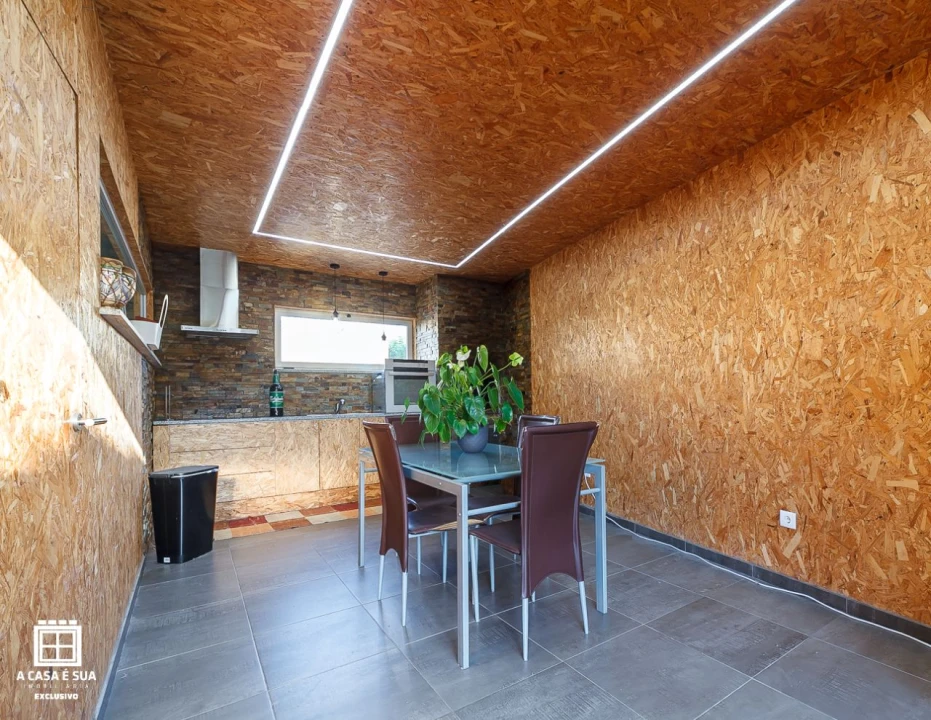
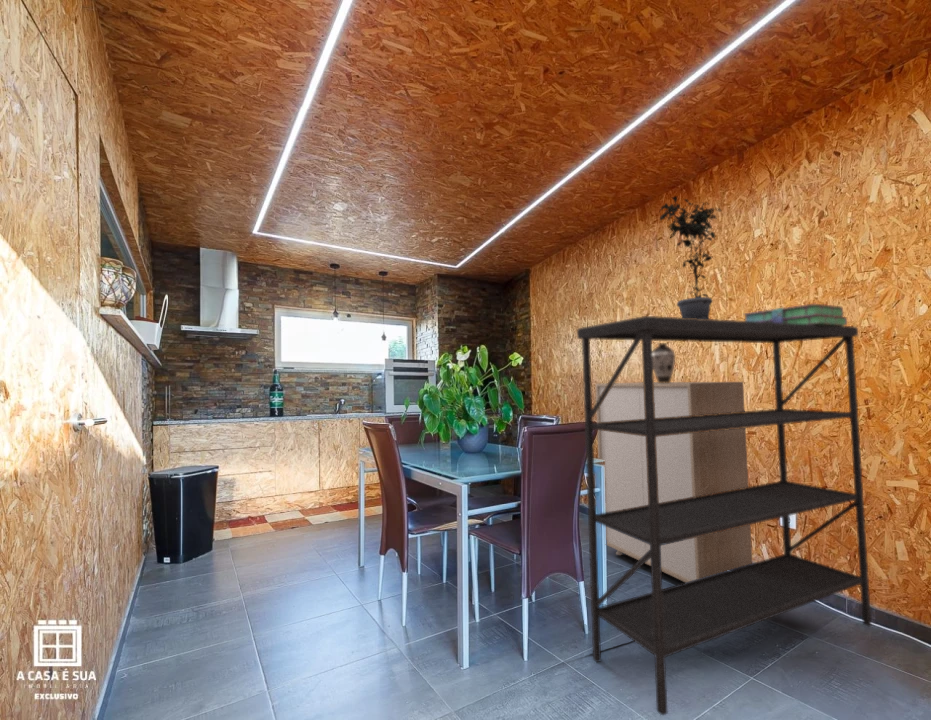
+ shelving unit (734, 489)
+ decorative vase (663, 363)
+ potted plant (692, 259)
+ stack of books (791, 318)
+ storage cabinet (667, 473)
